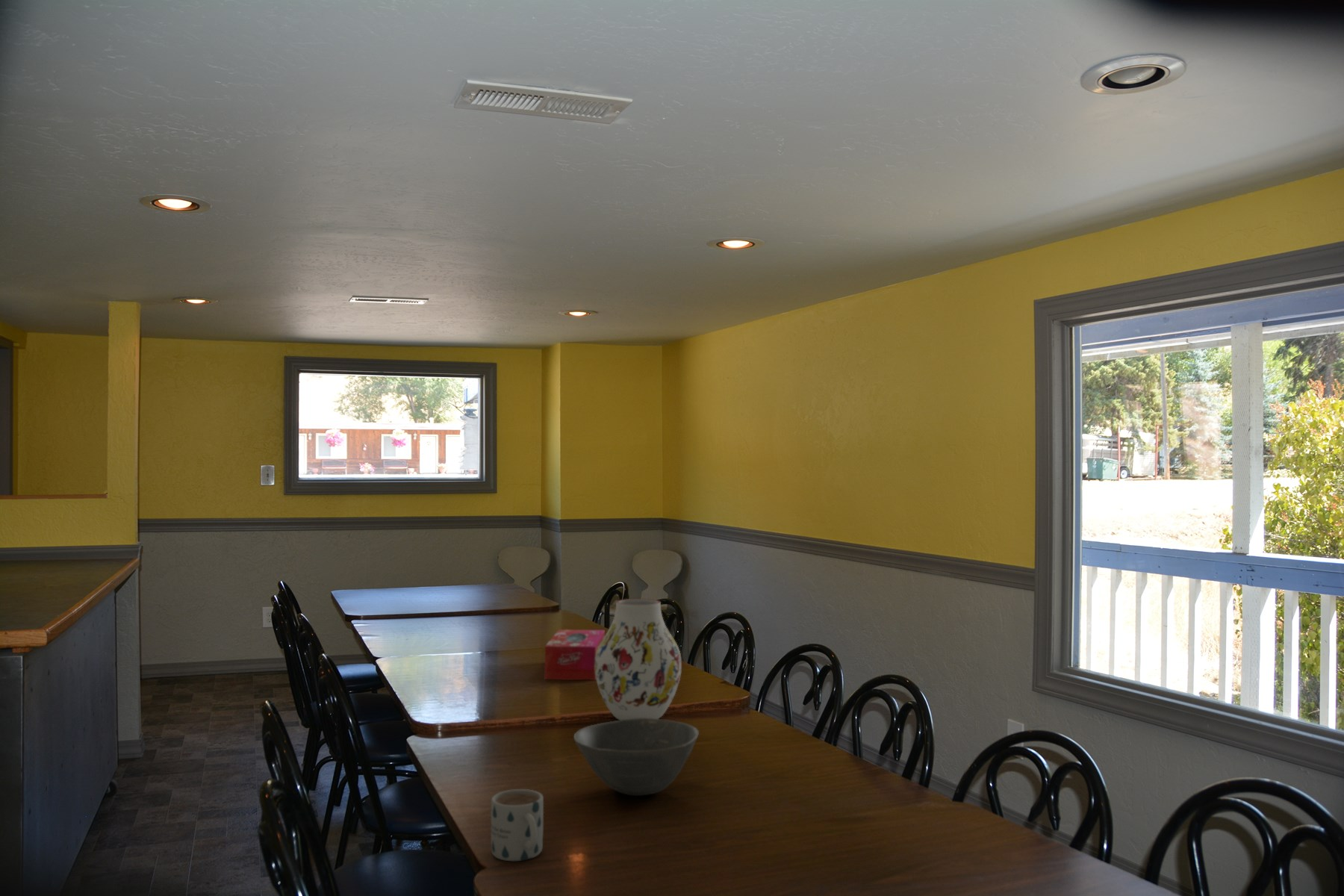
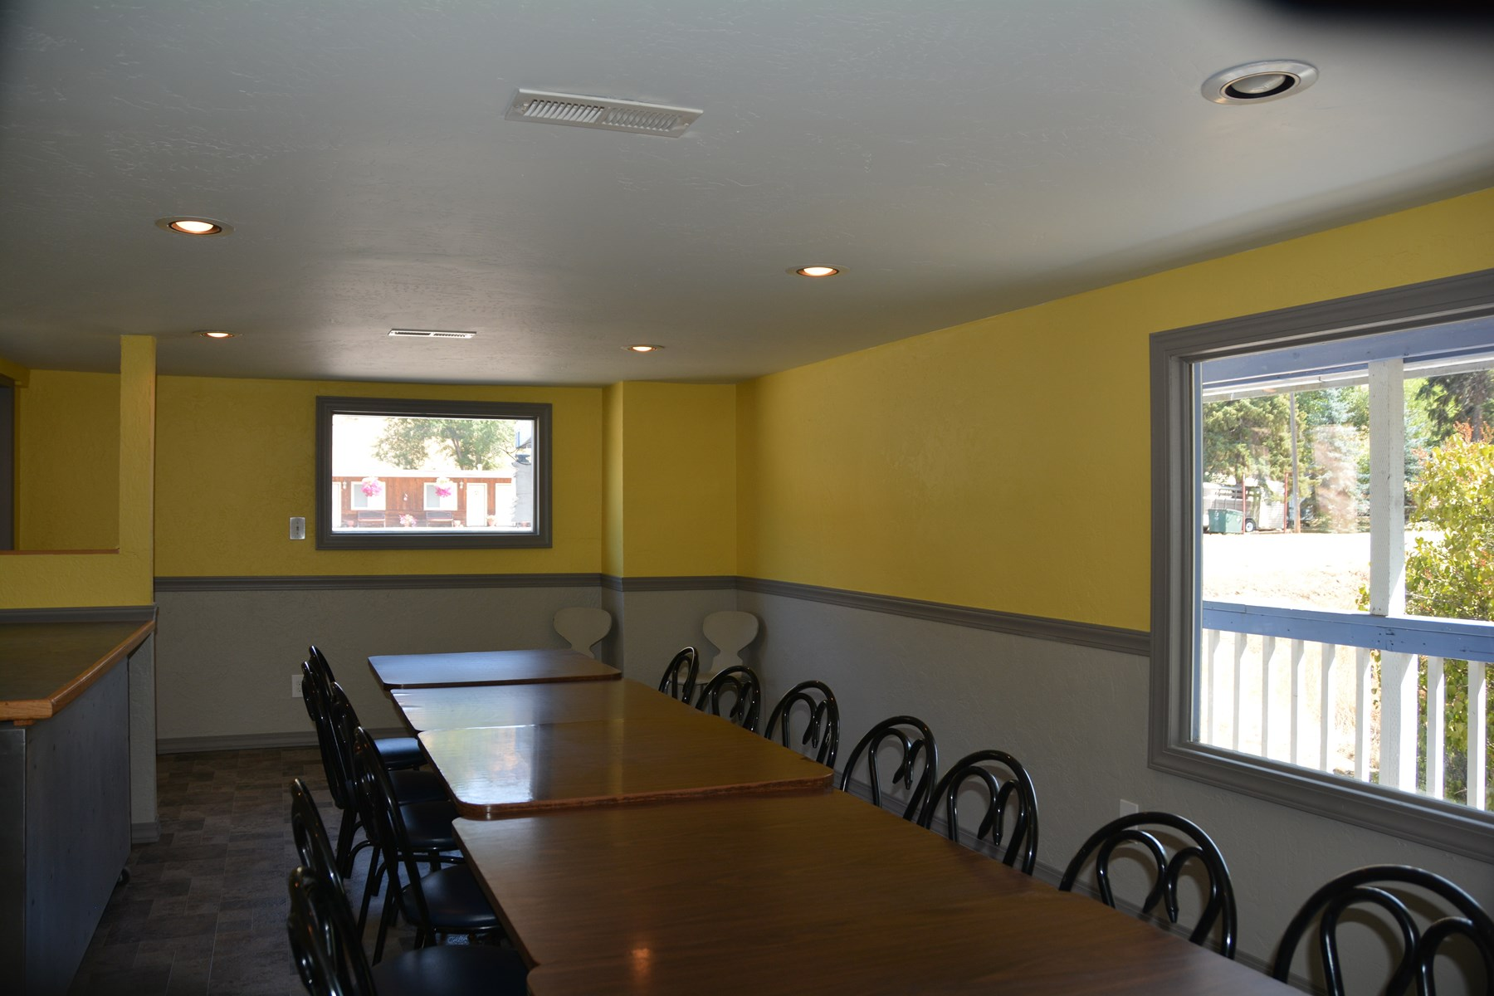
- bowl (636, 761)
- vase (638, 660)
- tissue box (576, 653)
- mug (520, 827)
